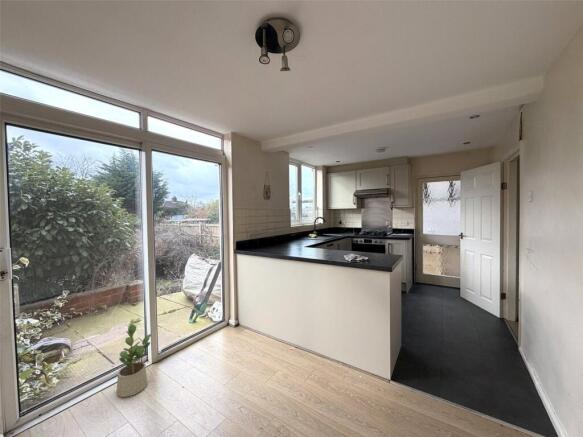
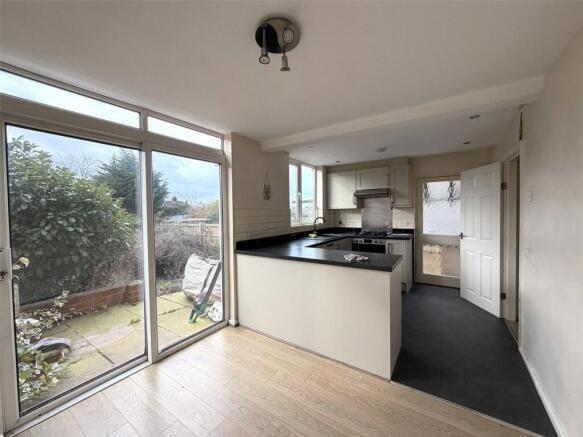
- potted plant (134, 354)
